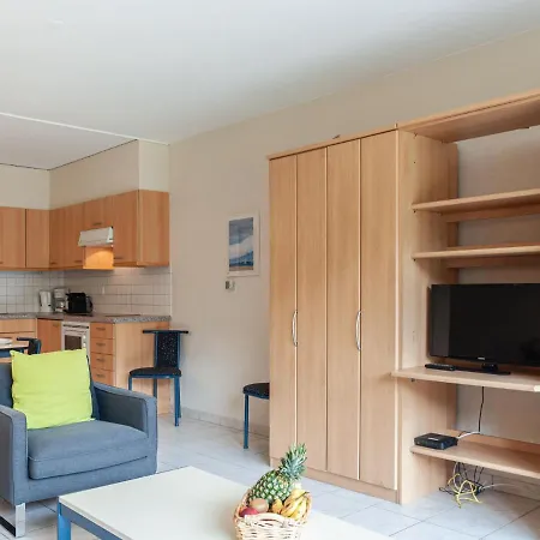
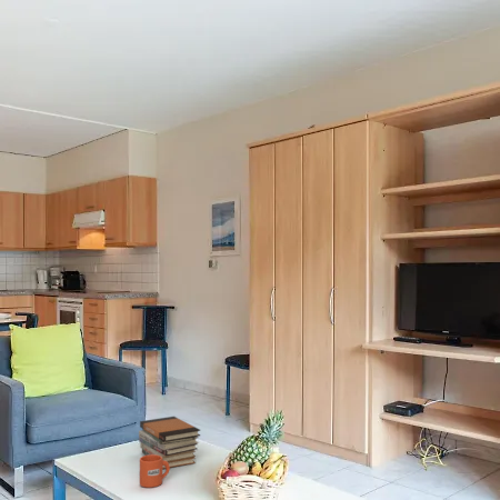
+ mug (154, 470)
+ book stack (168, 441)
